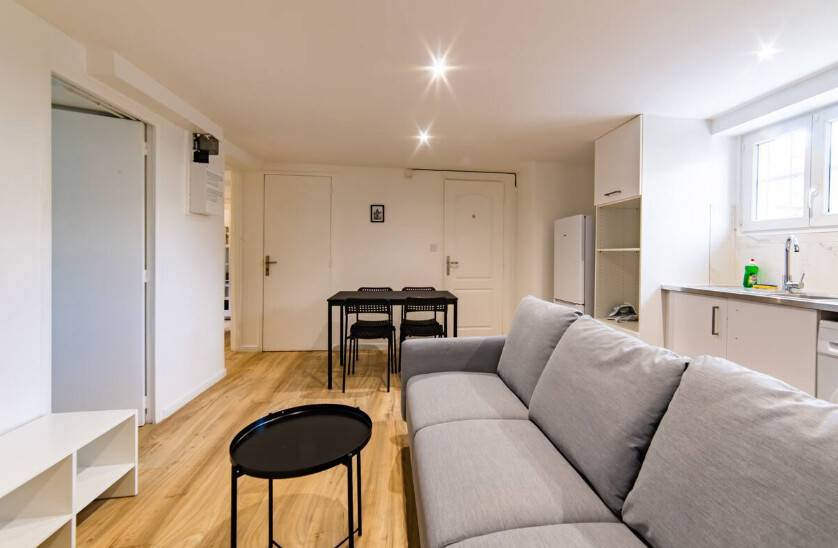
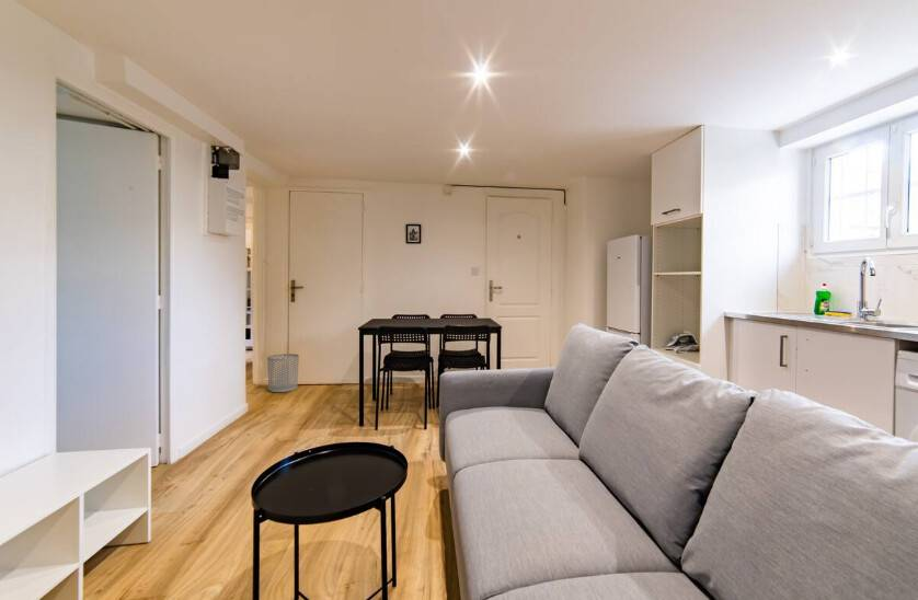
+ waste bin (283, 372)
